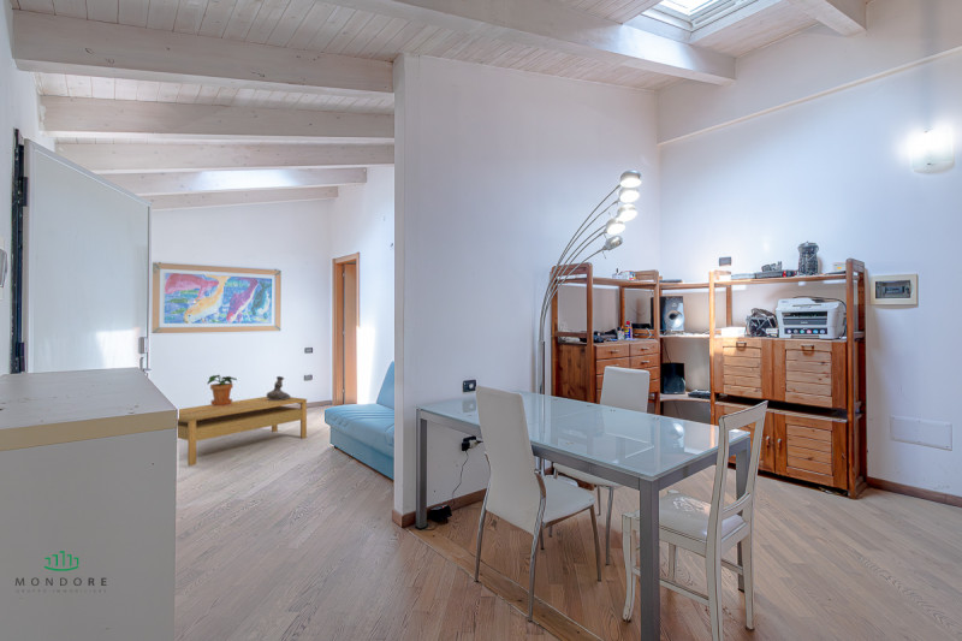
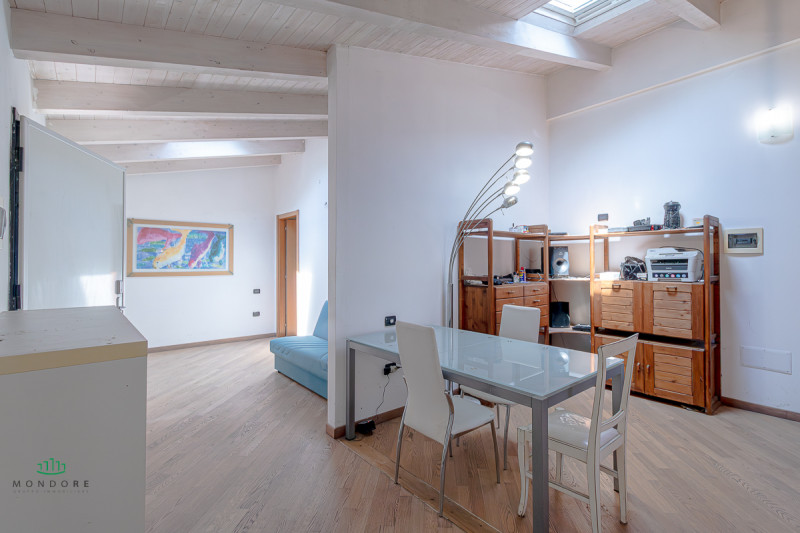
- ceramic vessel (279, 387)
- coffee table (238, 426)
- potted plant (224, 388)
